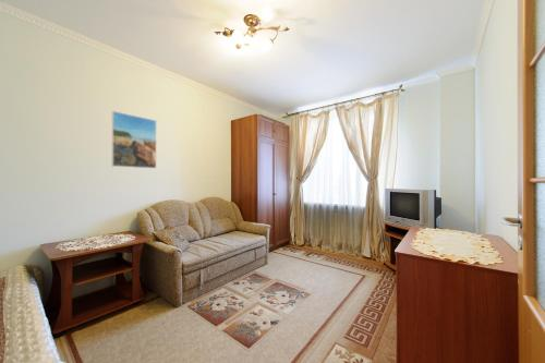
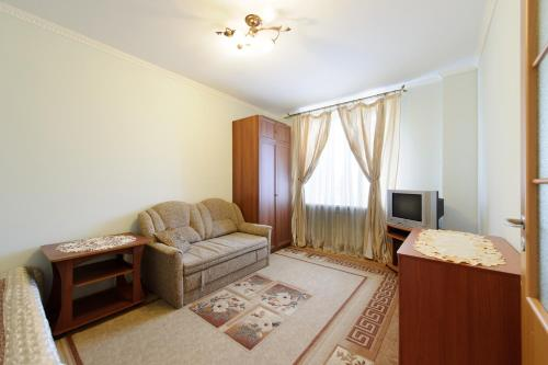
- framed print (135, 142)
